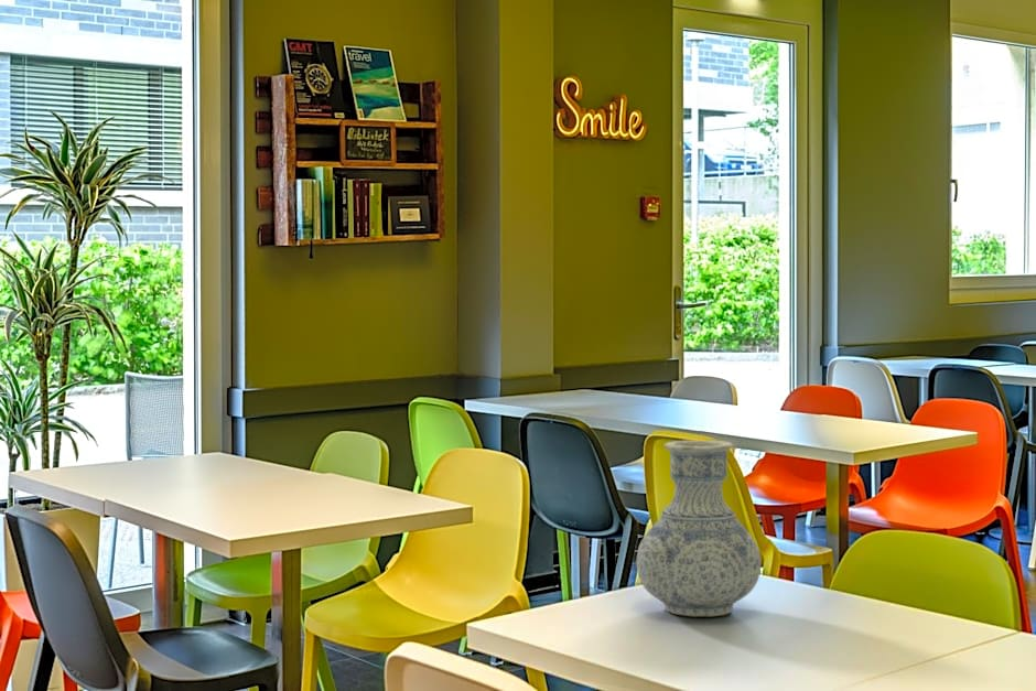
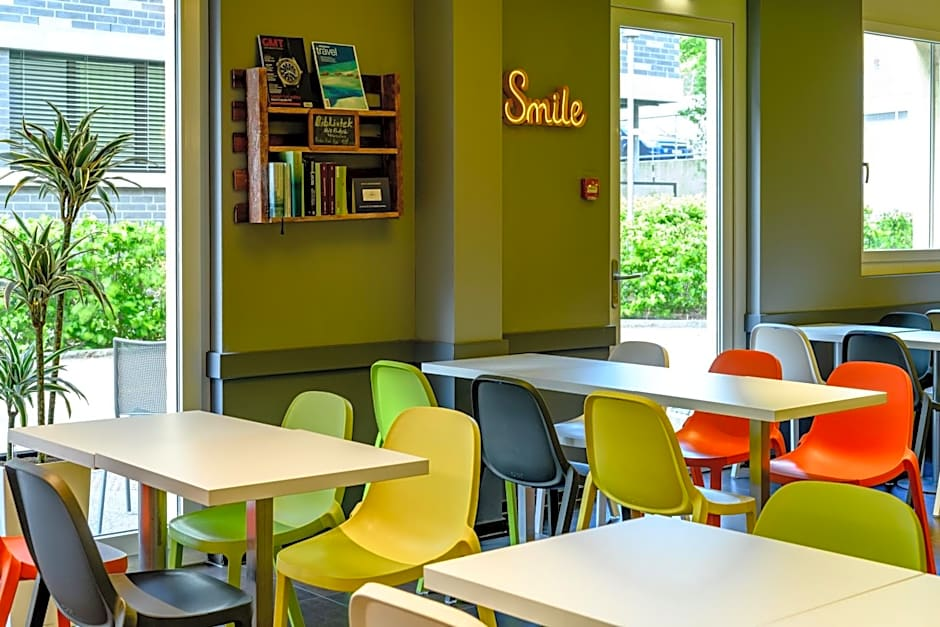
- vase (698, 526)
